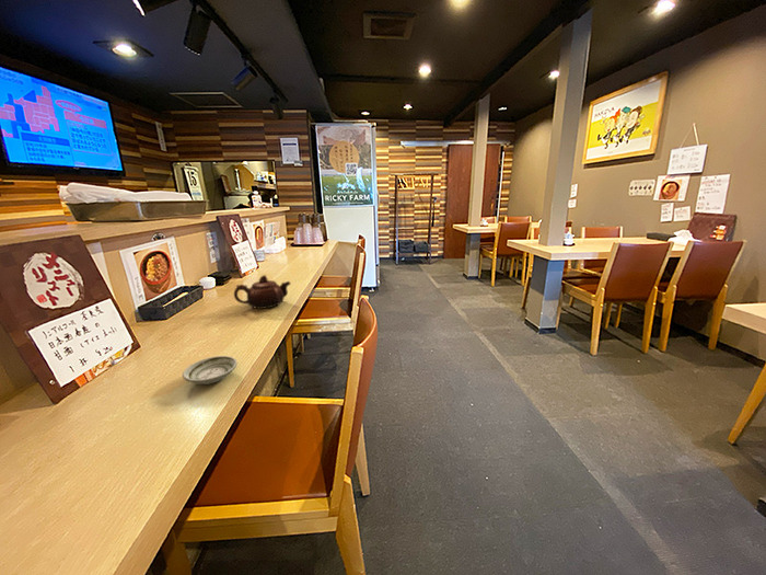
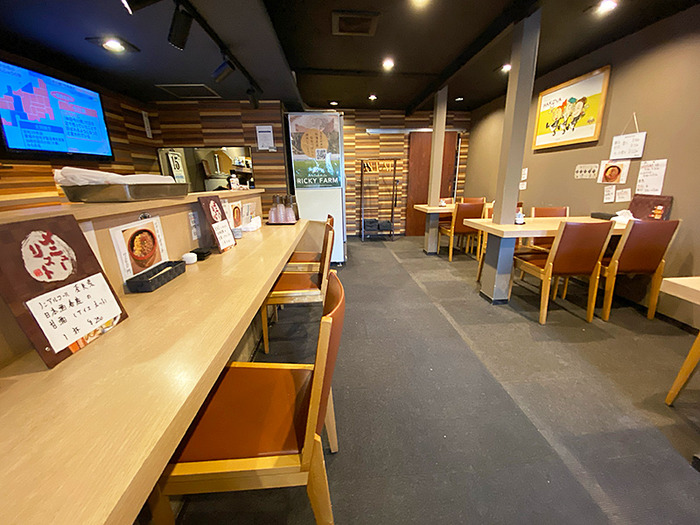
- teapot (263, 289)
- saucer (211, 371)
